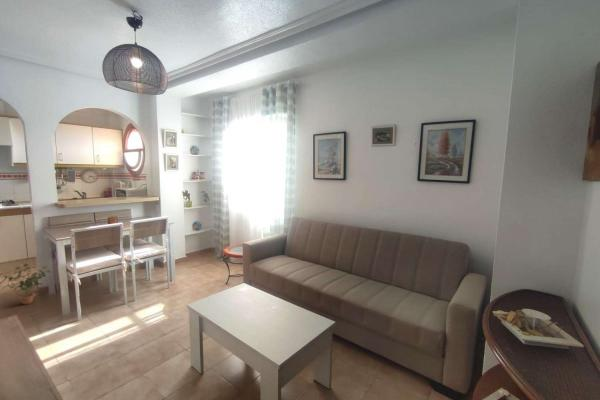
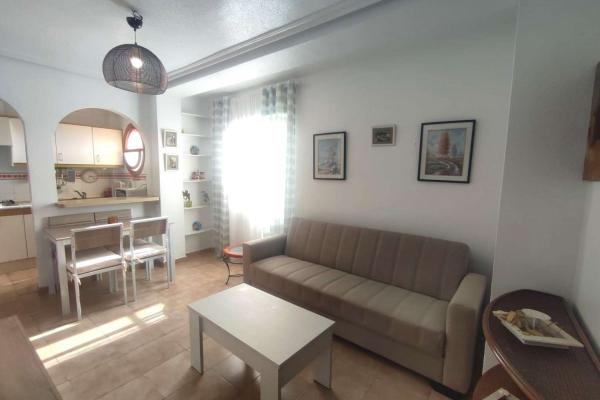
- potted plant (25, 284)
